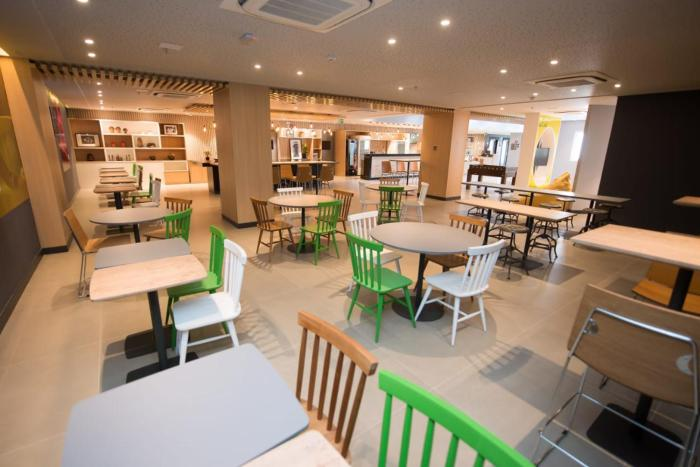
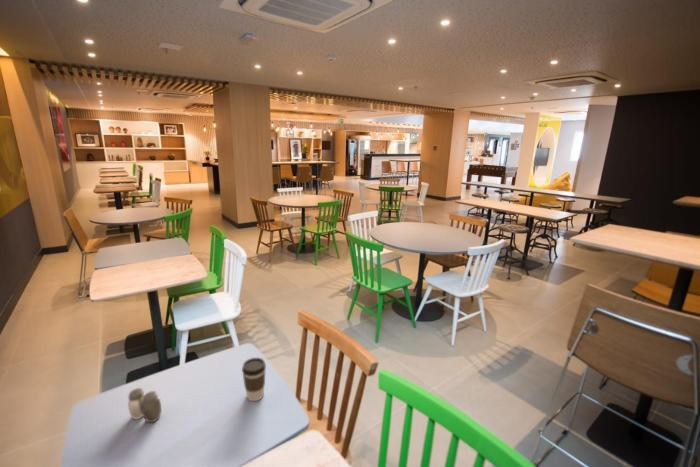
+ salt and pepper shaker (144, 404)
+ coffee cup (254, 379)
